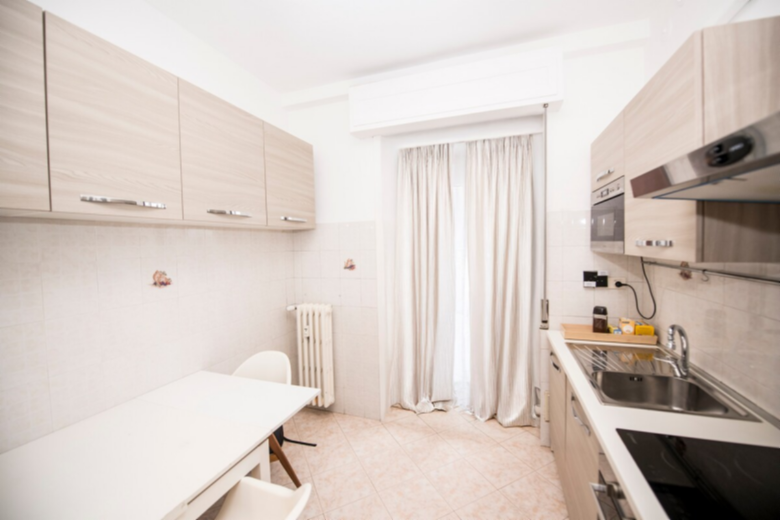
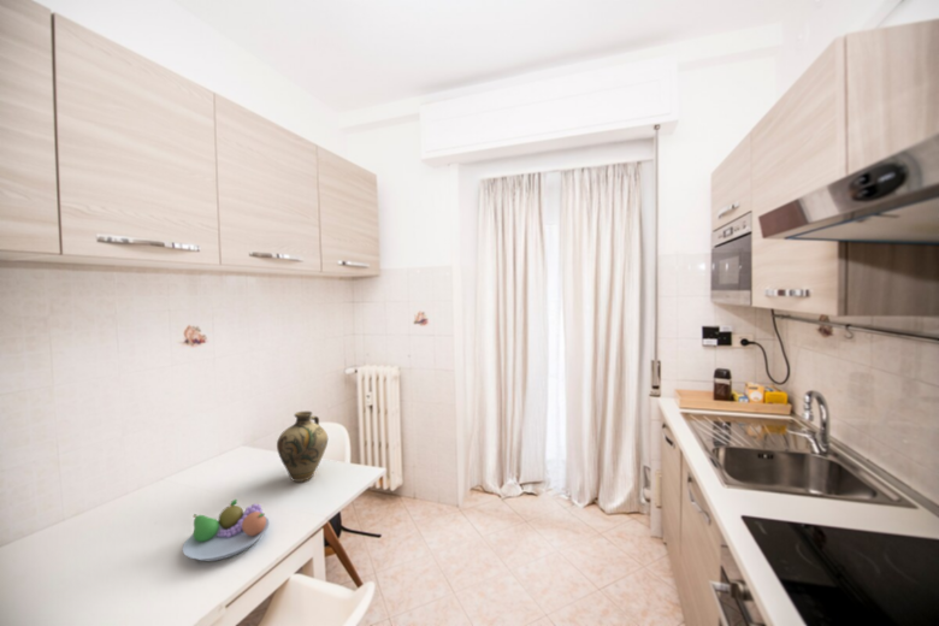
+ jug (302, 444)
+ fruit bowl (226, 525)
